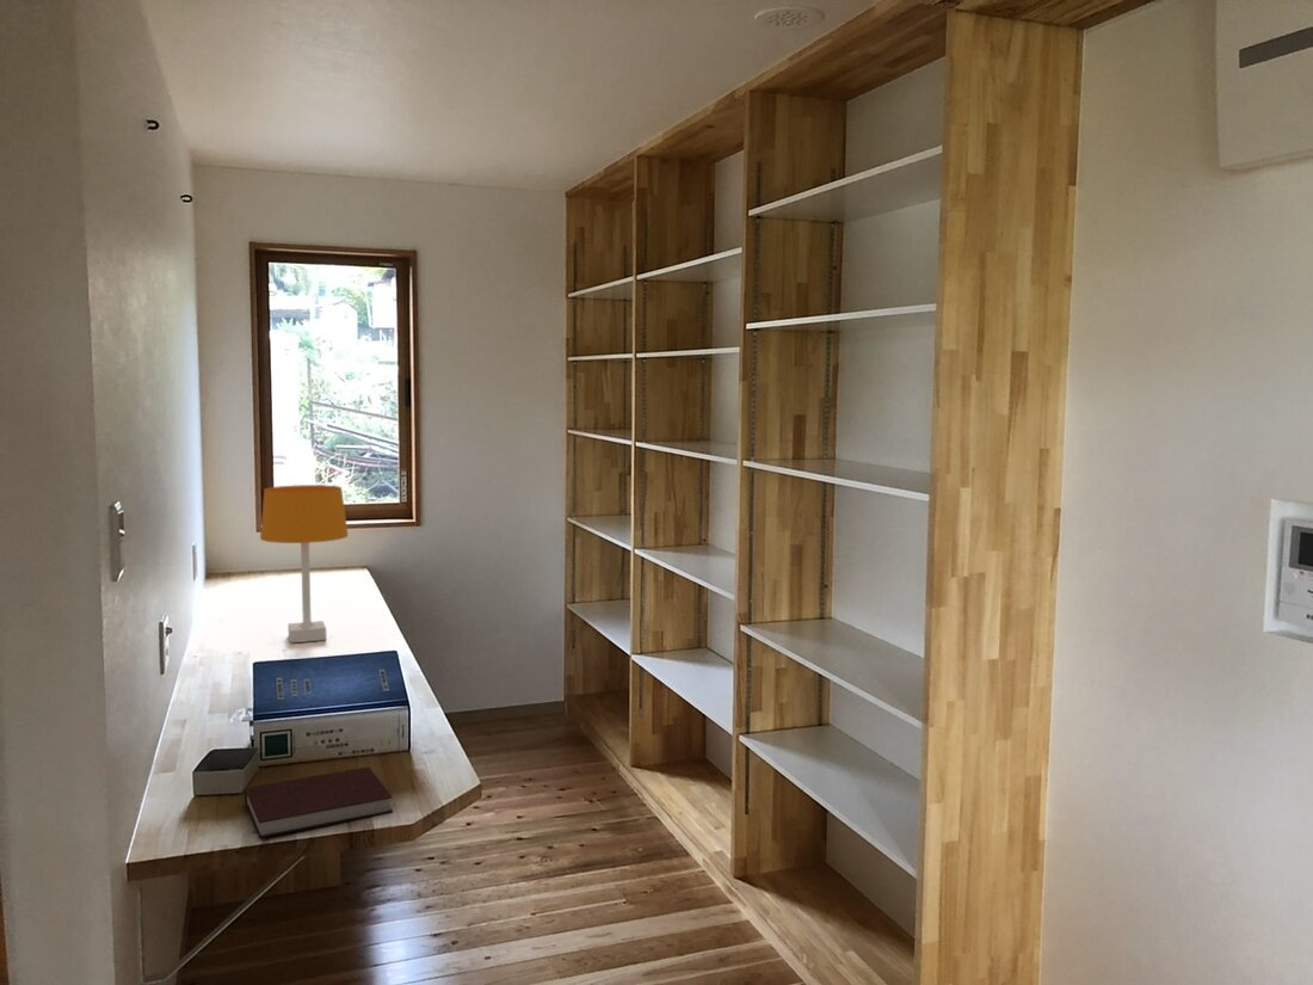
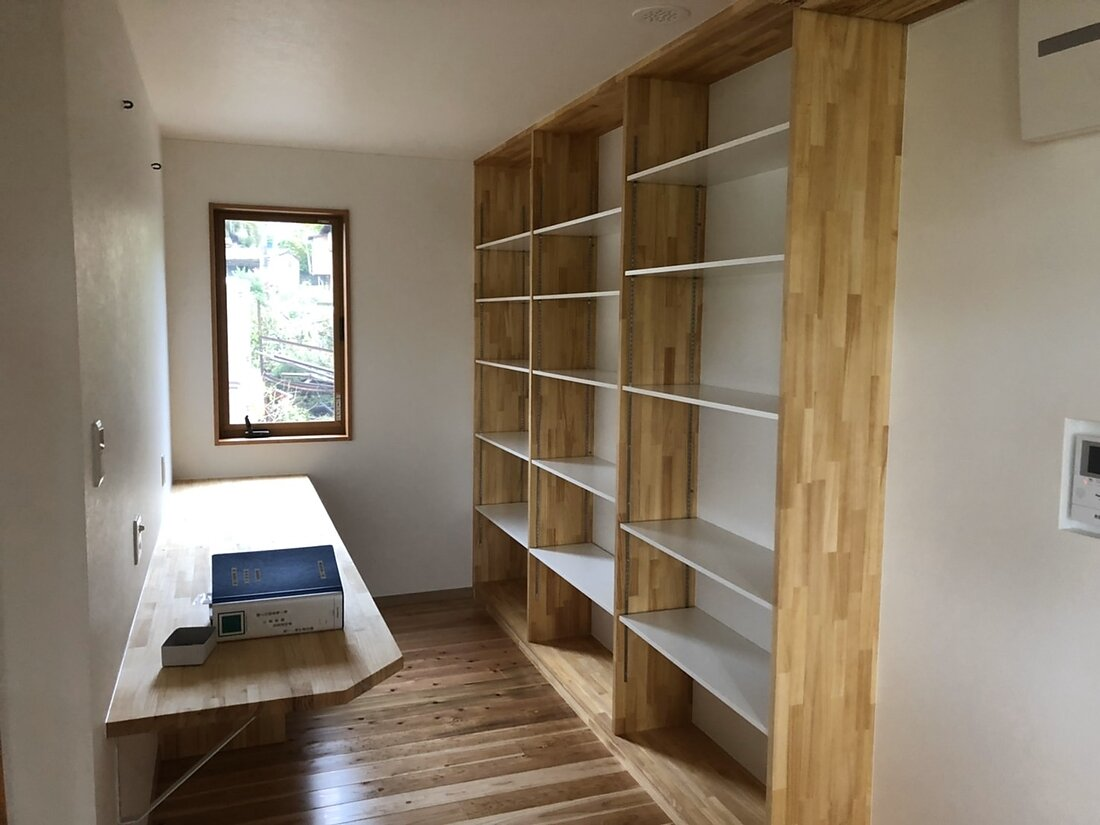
- notebook (318, 799)
- desk lamp (304, 564)
